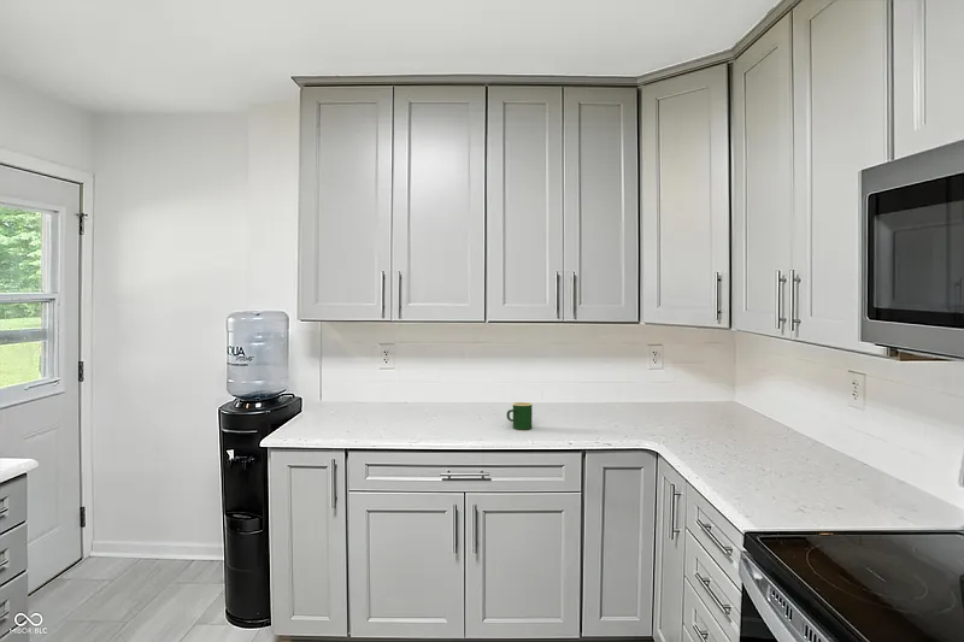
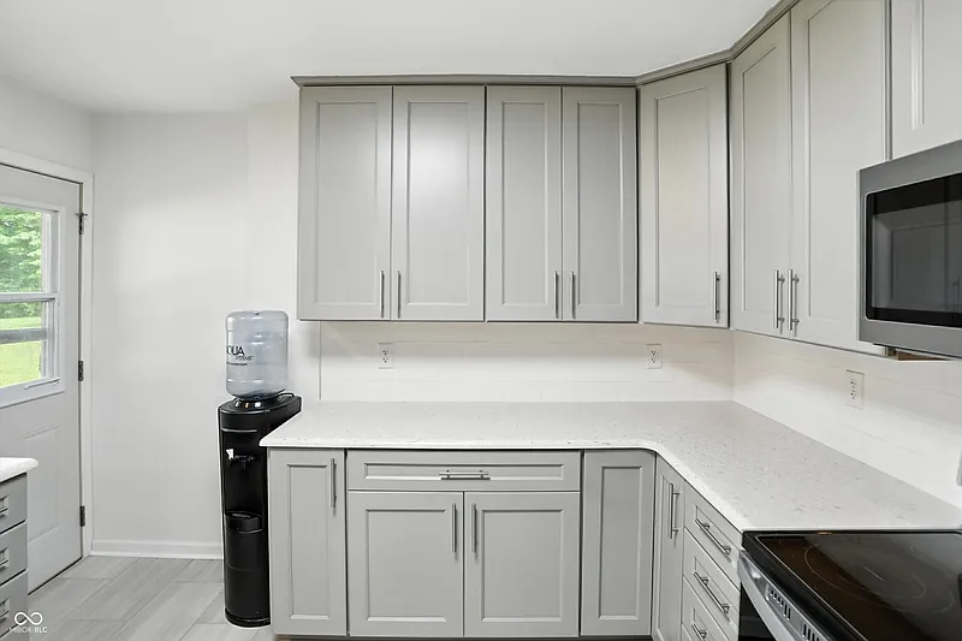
- mug (518, 416)
